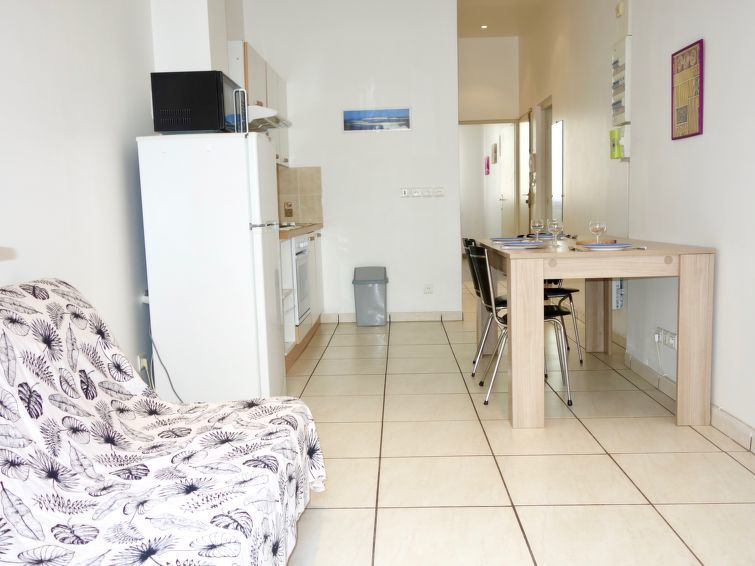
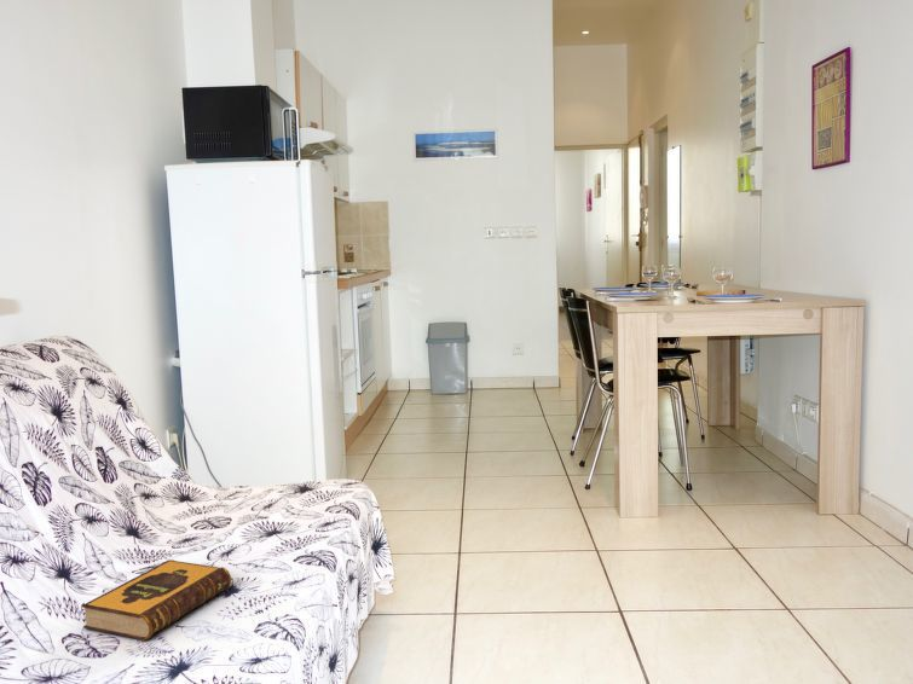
+ hardback book (161, 597)
